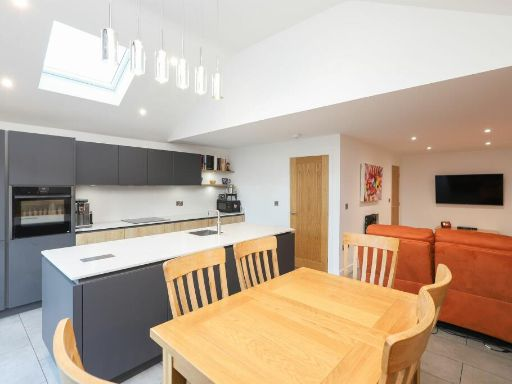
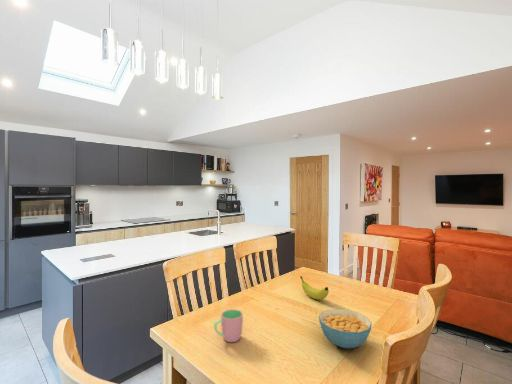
+ cereal bowl (344, 331)
+ cup (228, 326)
+ fruit (314, 289)
